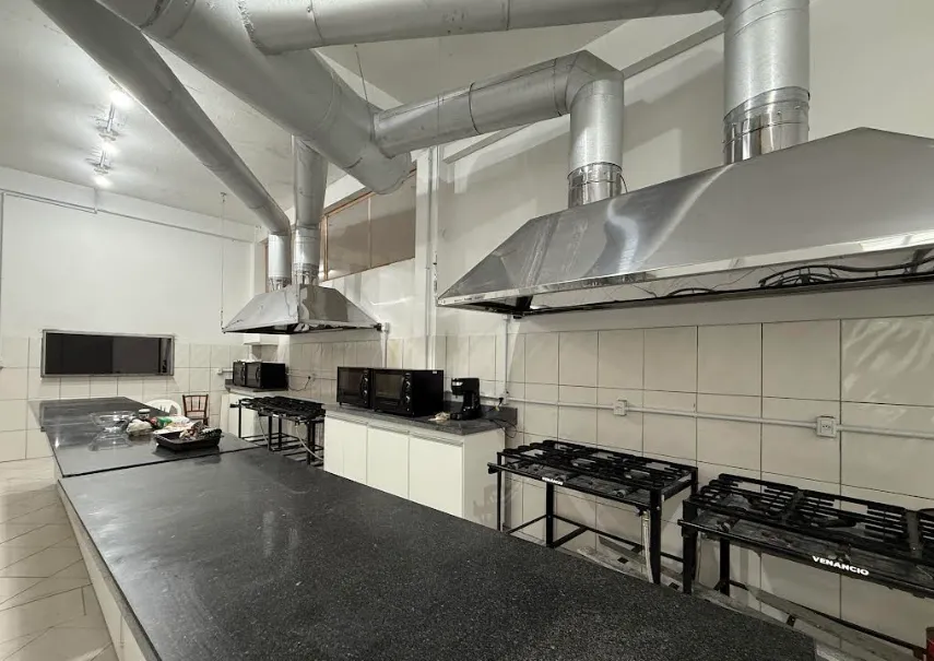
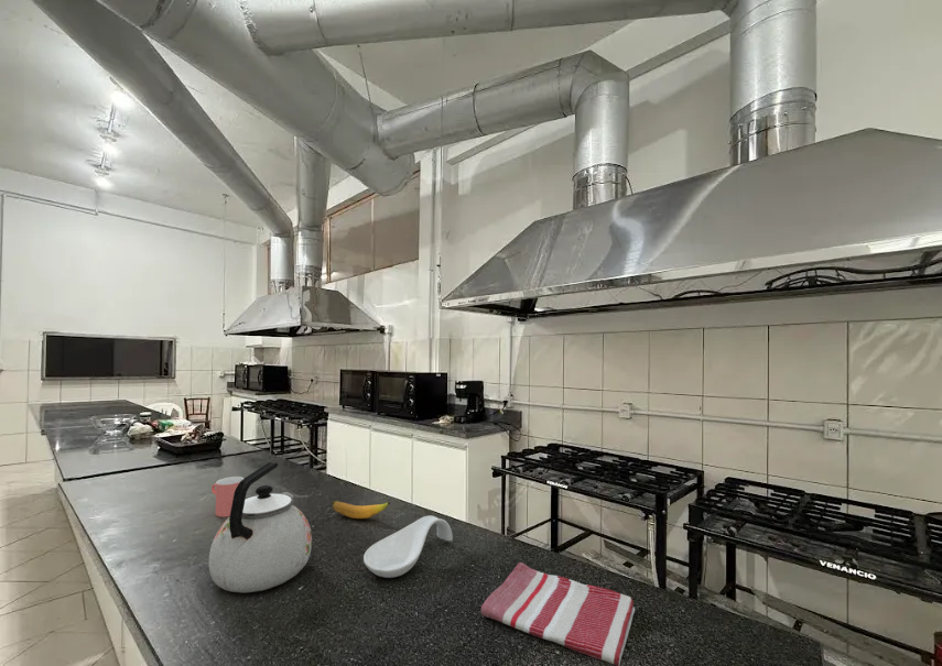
+ kettle (263, 520)
+ cup (225, 495)
+ banana (359, 507)
+ dish towel (559, 605)
+ spoon rest (411, 542)
